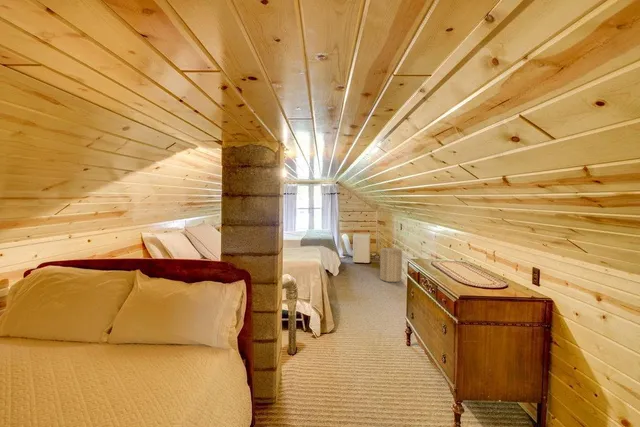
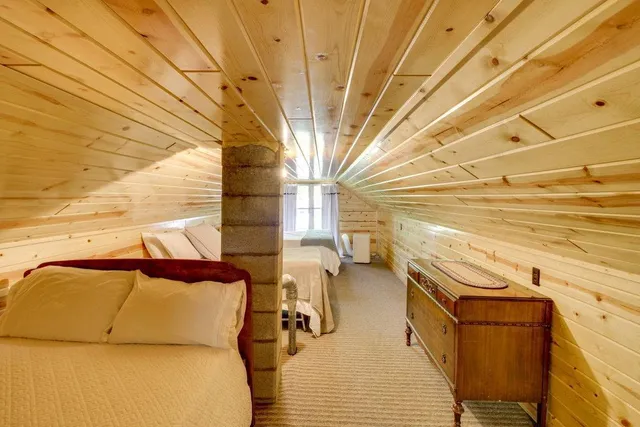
- laundry hamper (391, 261)
